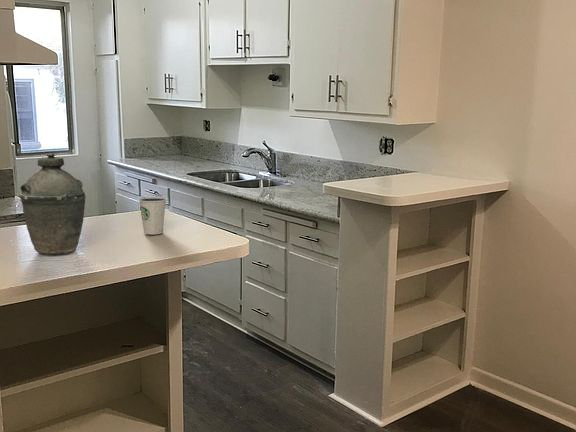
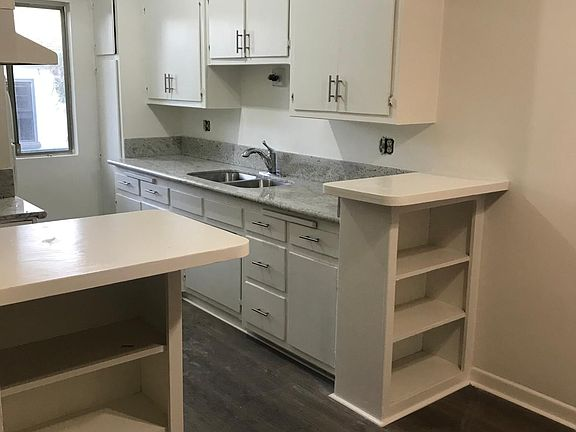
- dixie cup (153, 216)
- kettle (53, 202)
